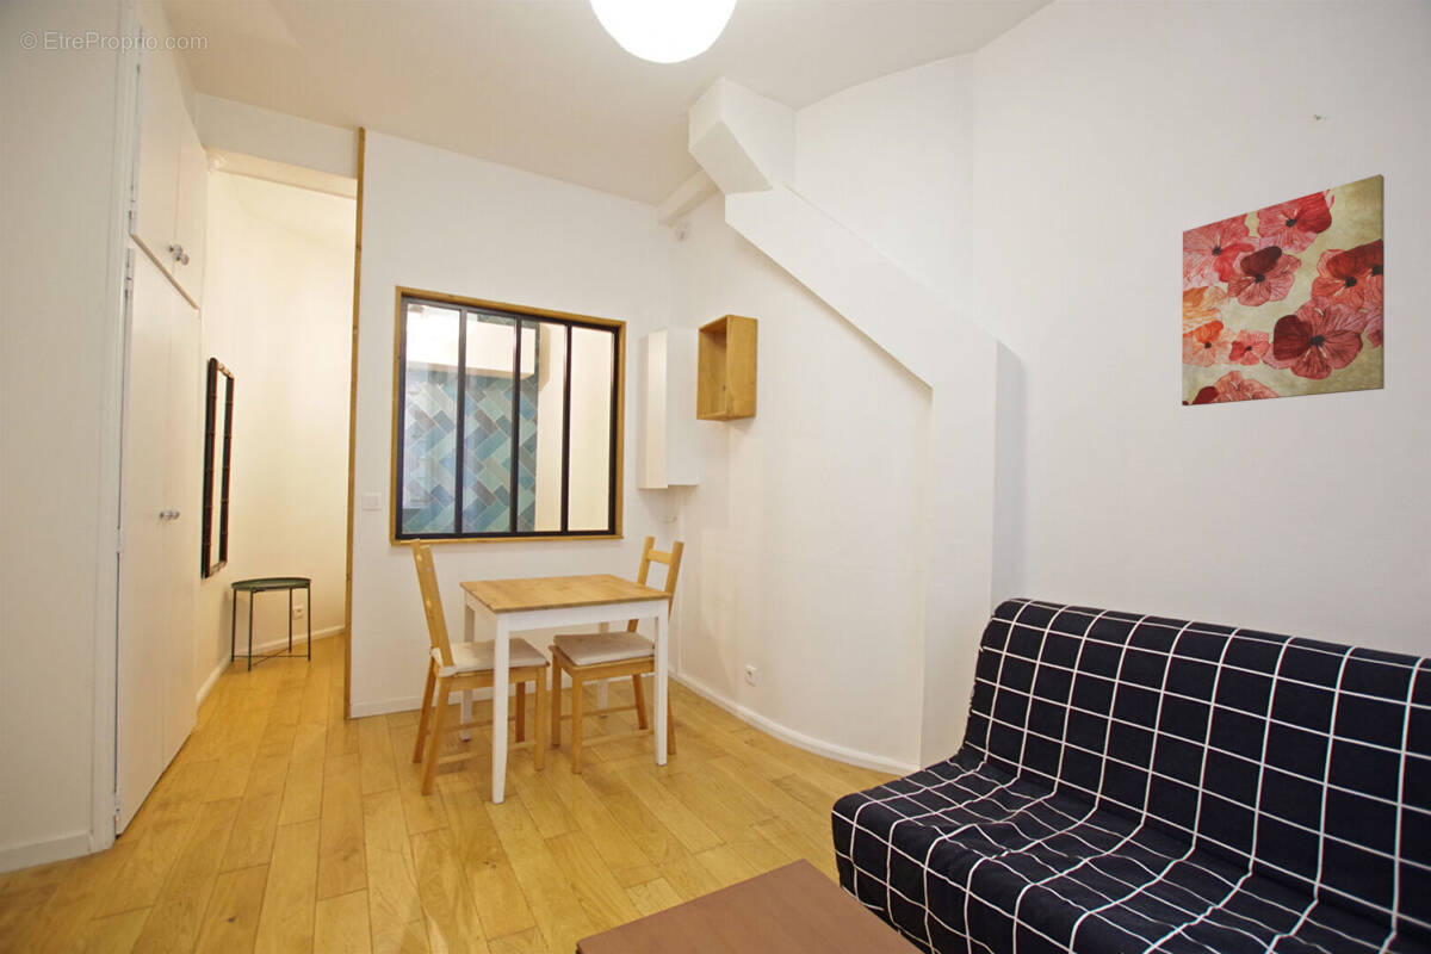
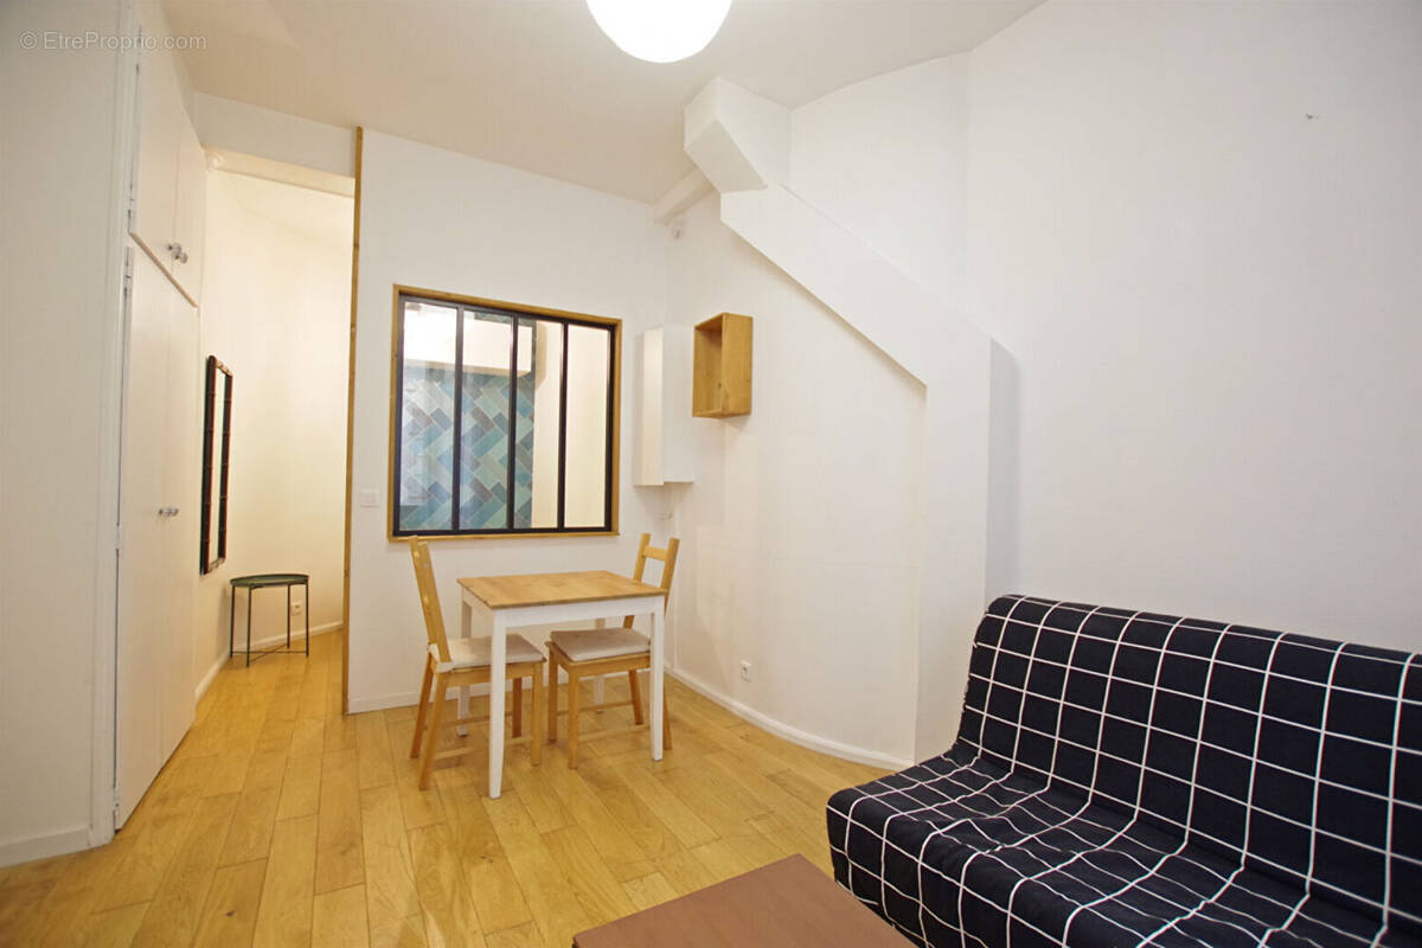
- wall art (1272, 302)
